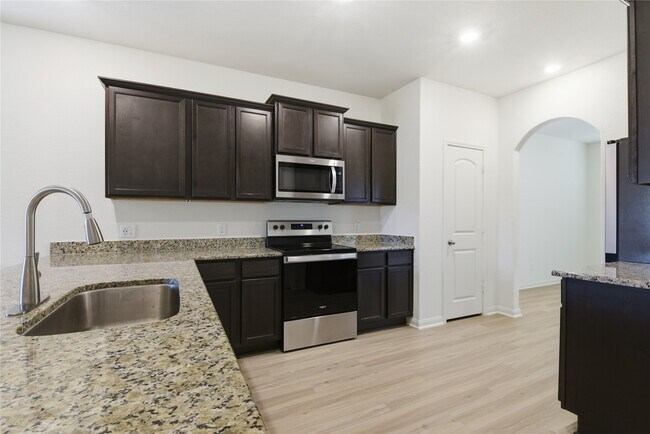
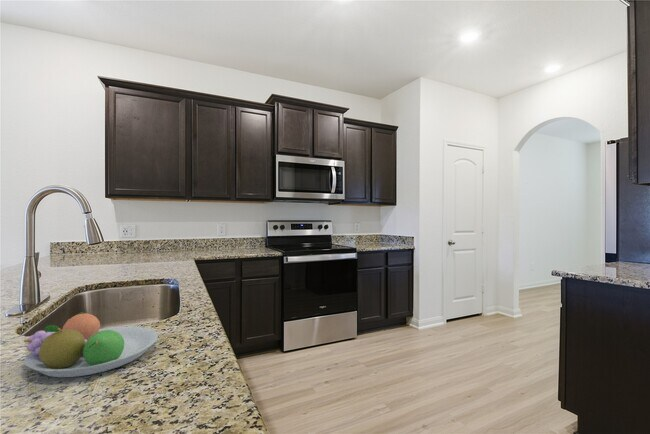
+ fruit bowl (95, 336)
